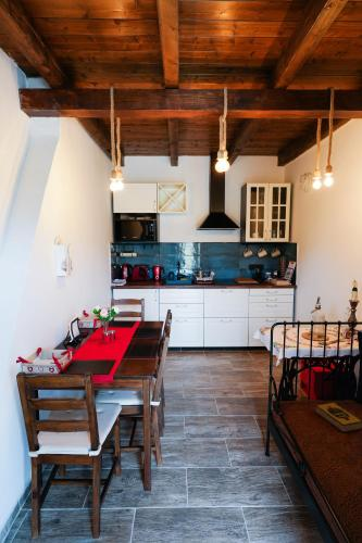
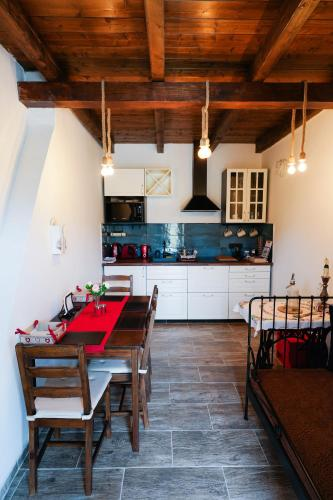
- hardback book (339, 416)
